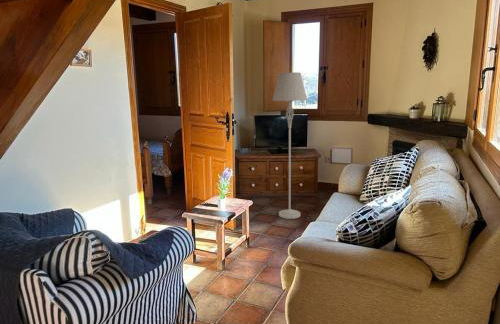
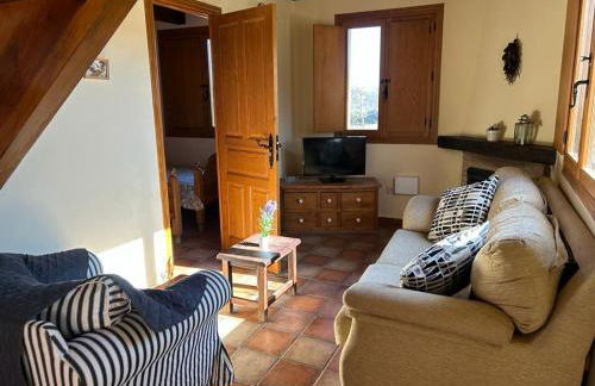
- floor lamp (289, 146)
